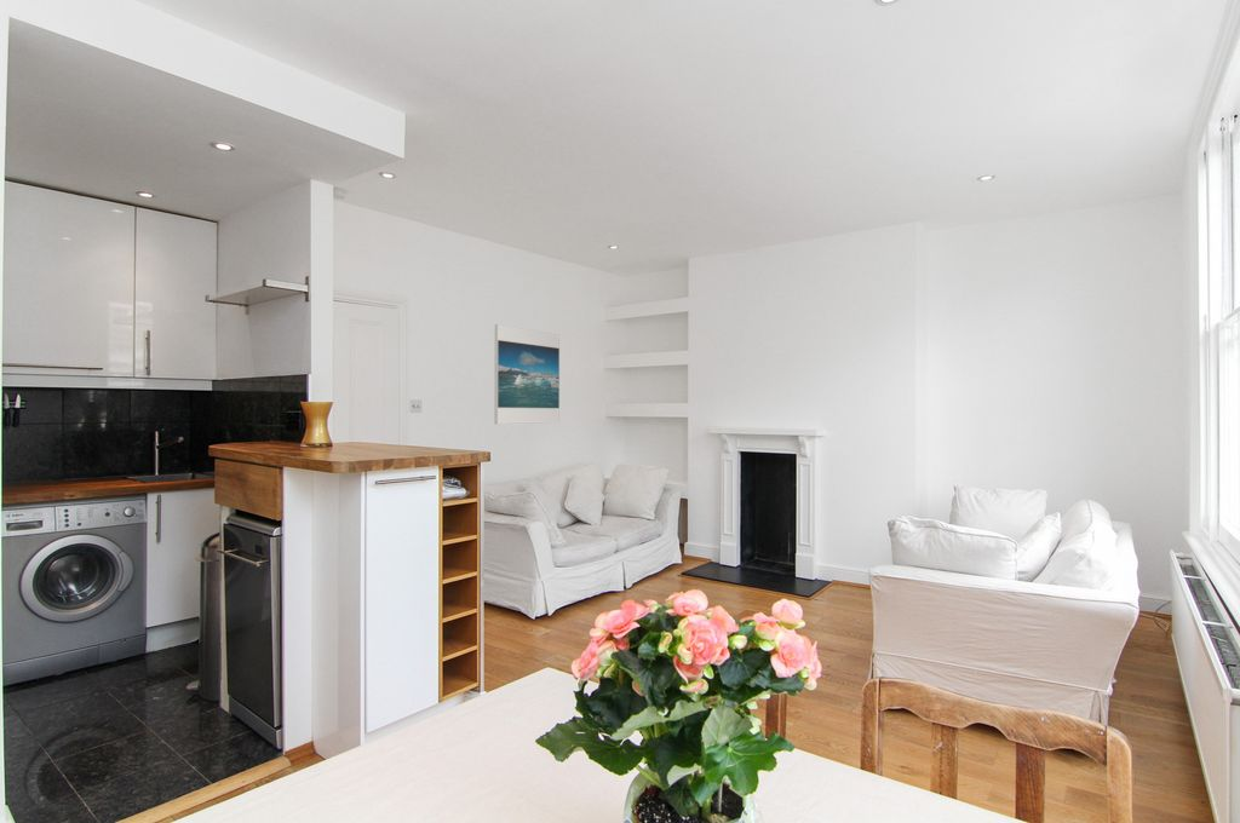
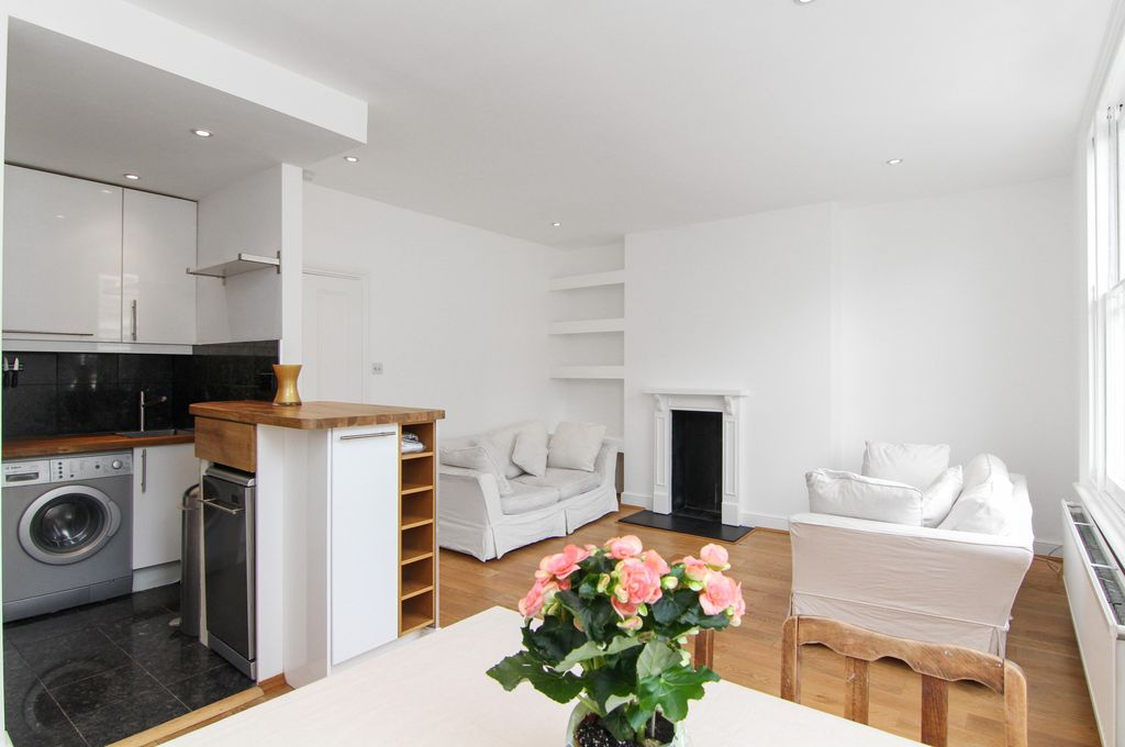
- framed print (528, 376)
